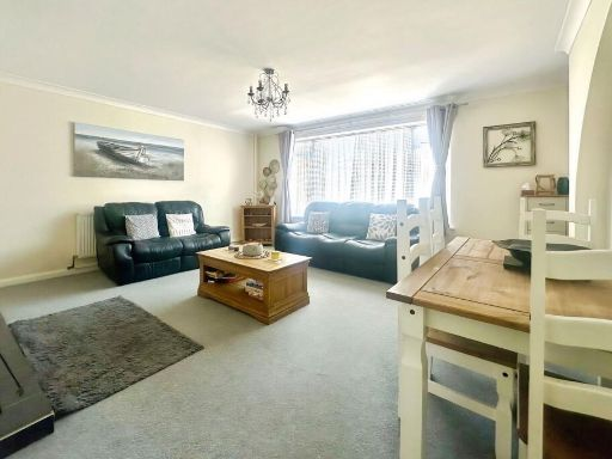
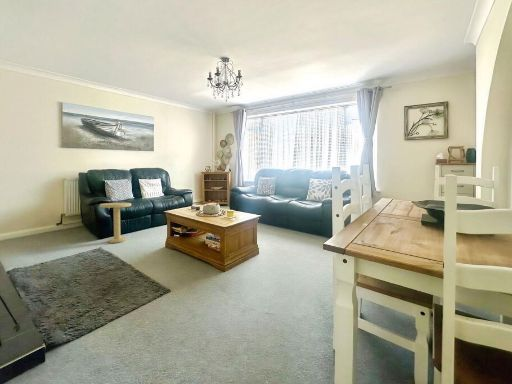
+ side table (116, 222)
